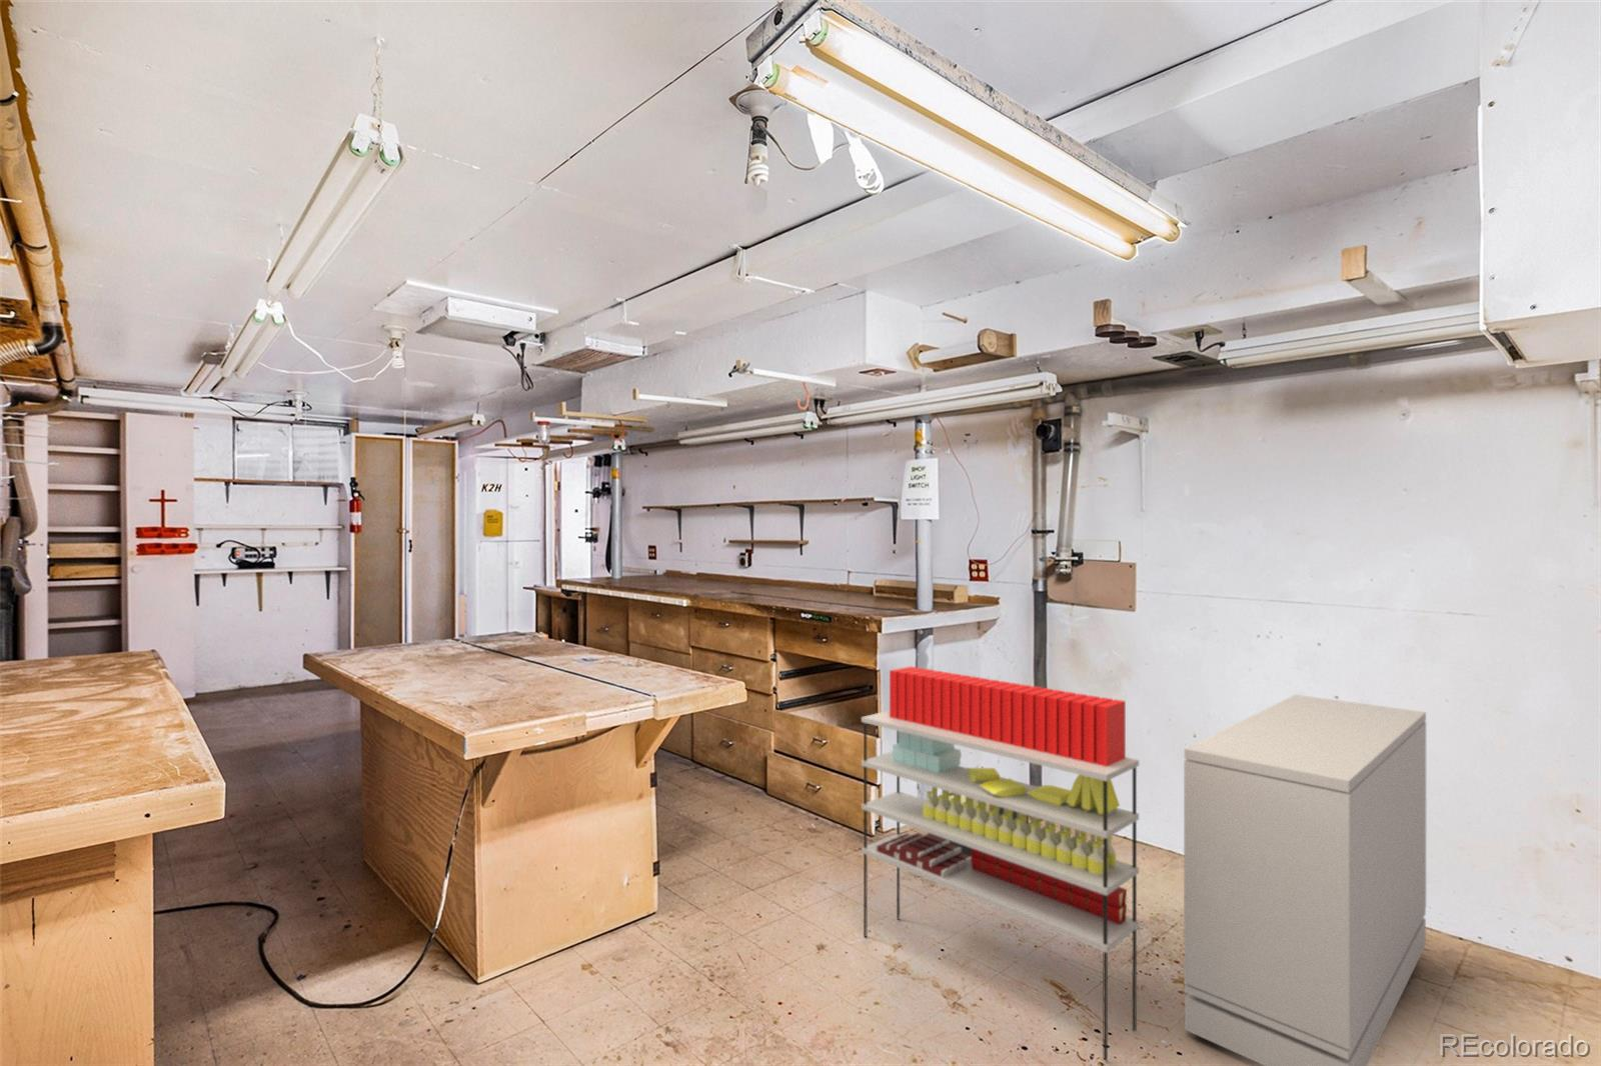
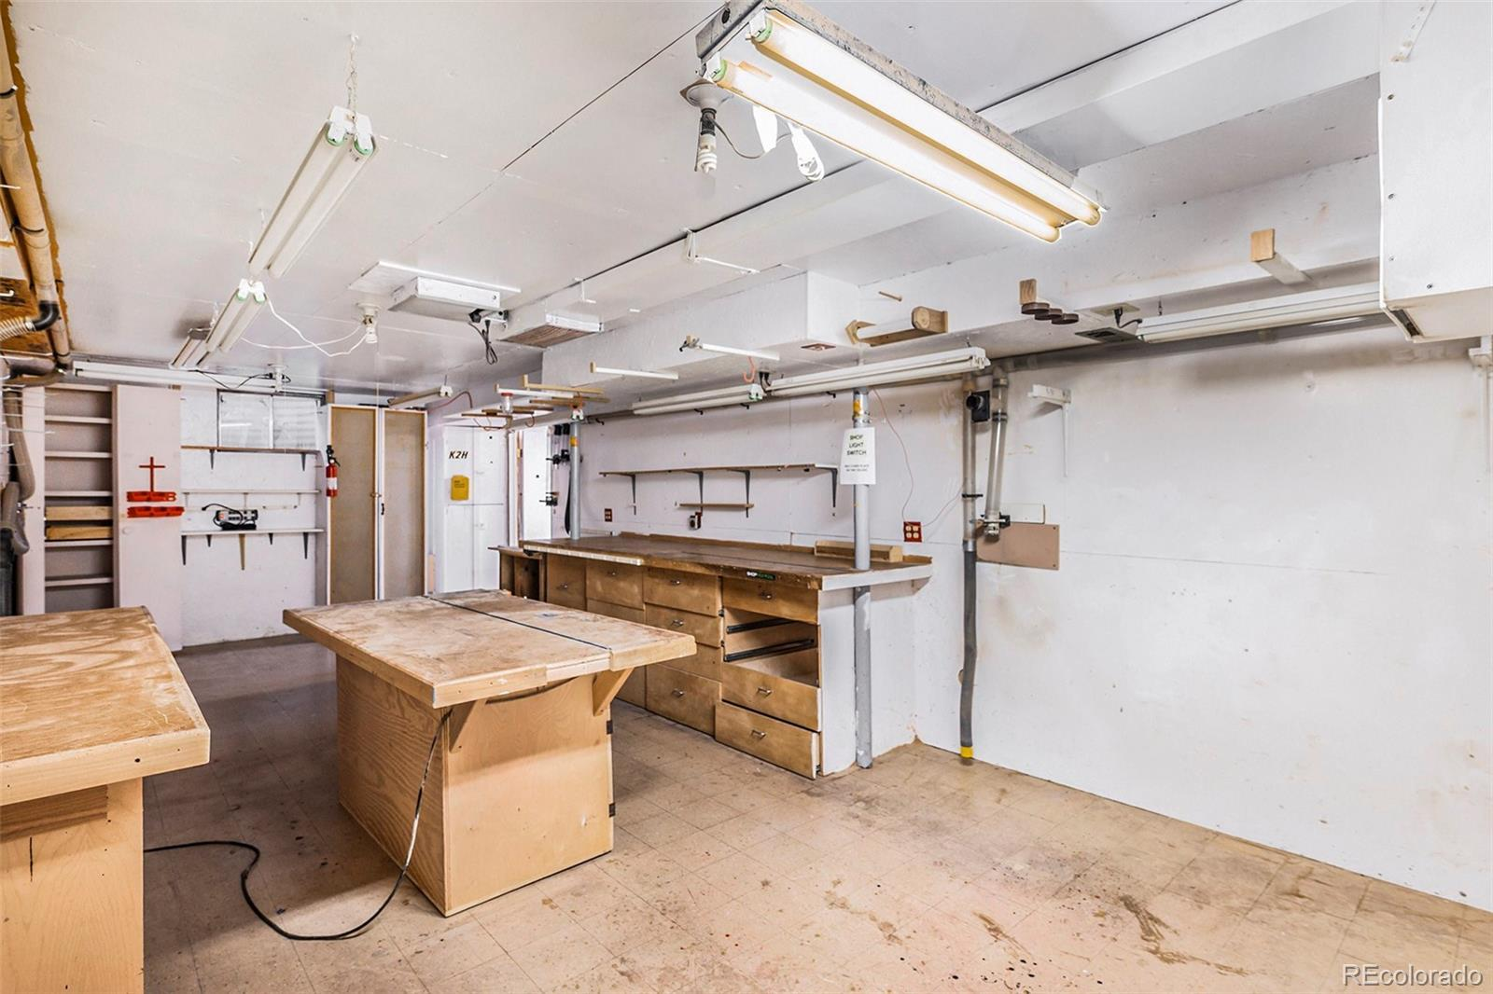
- storage cabinet (1107, 800)
